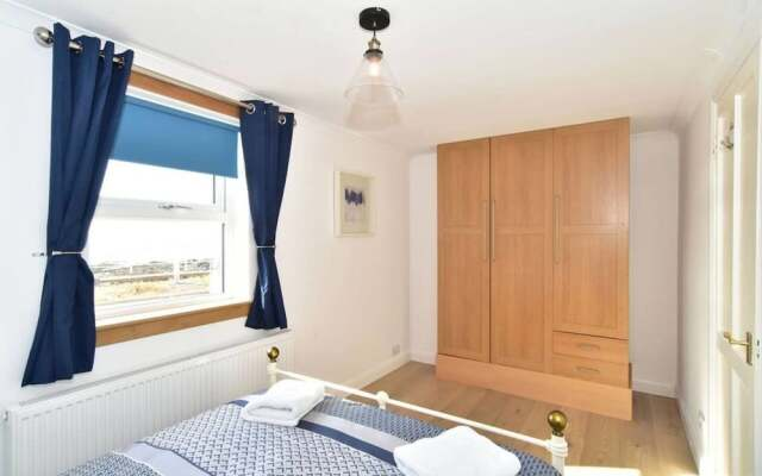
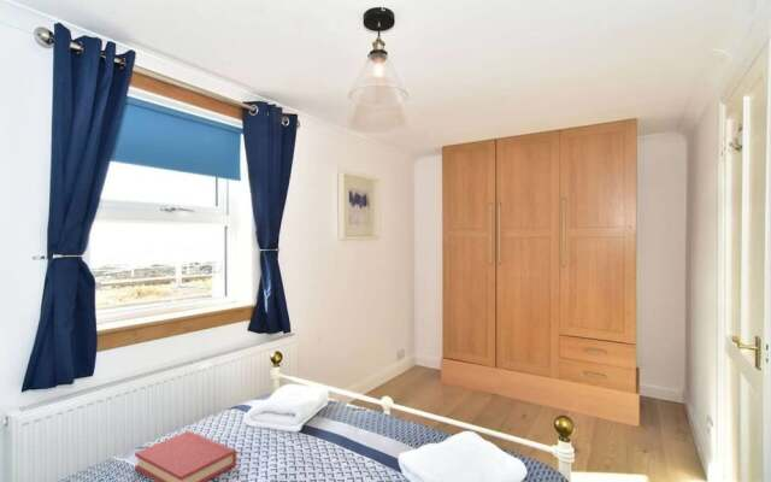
+ hardback book (186, 458)
